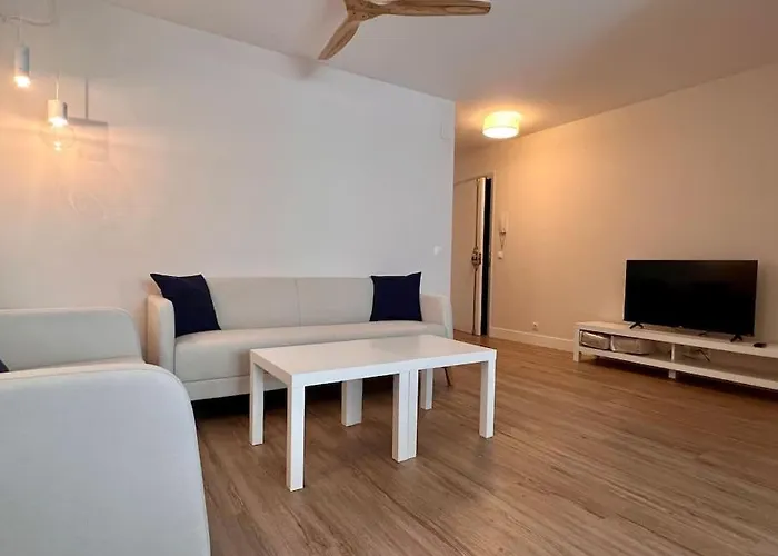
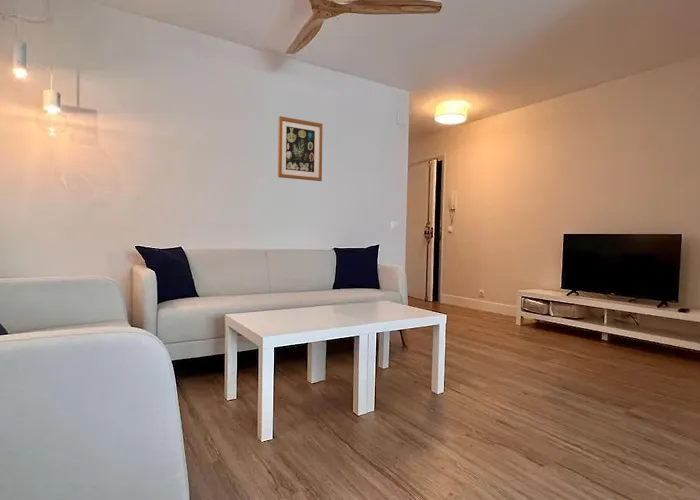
+ wall art (300, 149)
